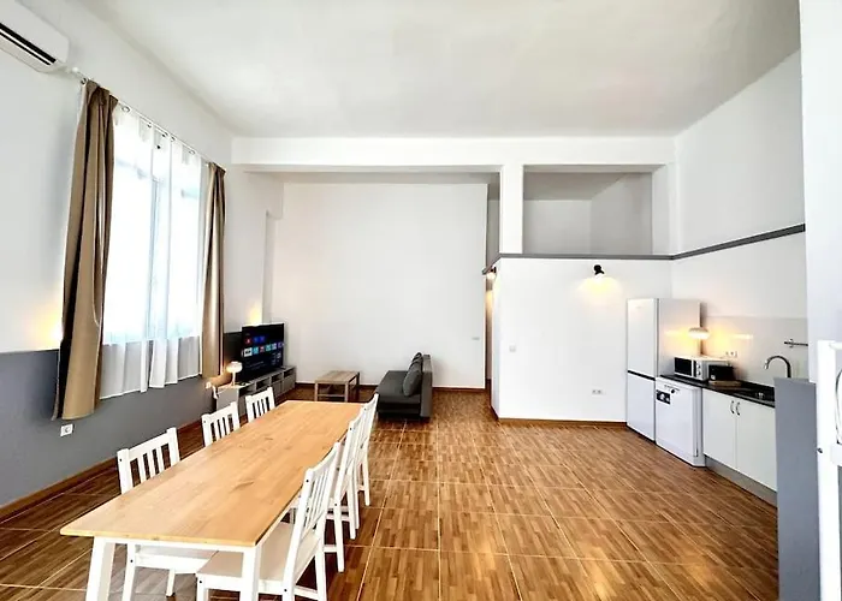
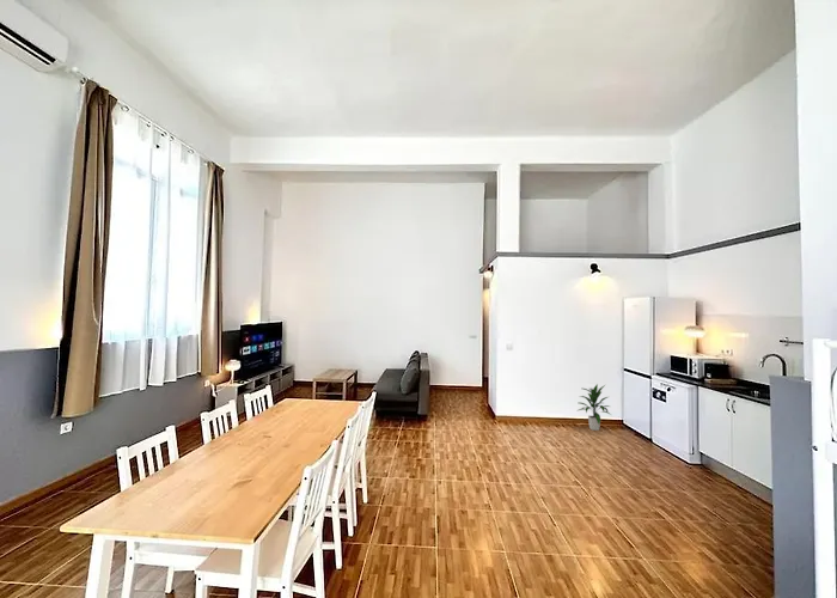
+ indoor plant (593, 407)
